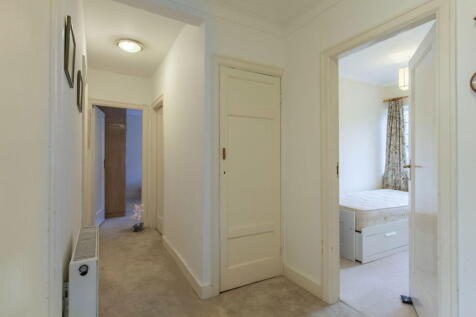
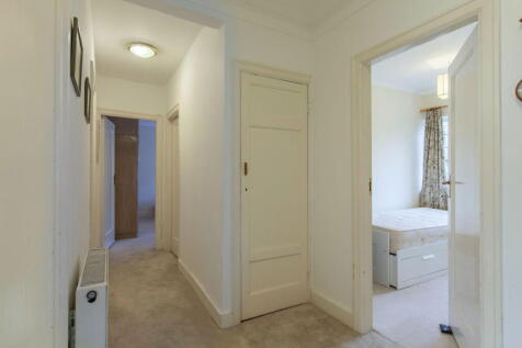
- potted plant (138, 215)
